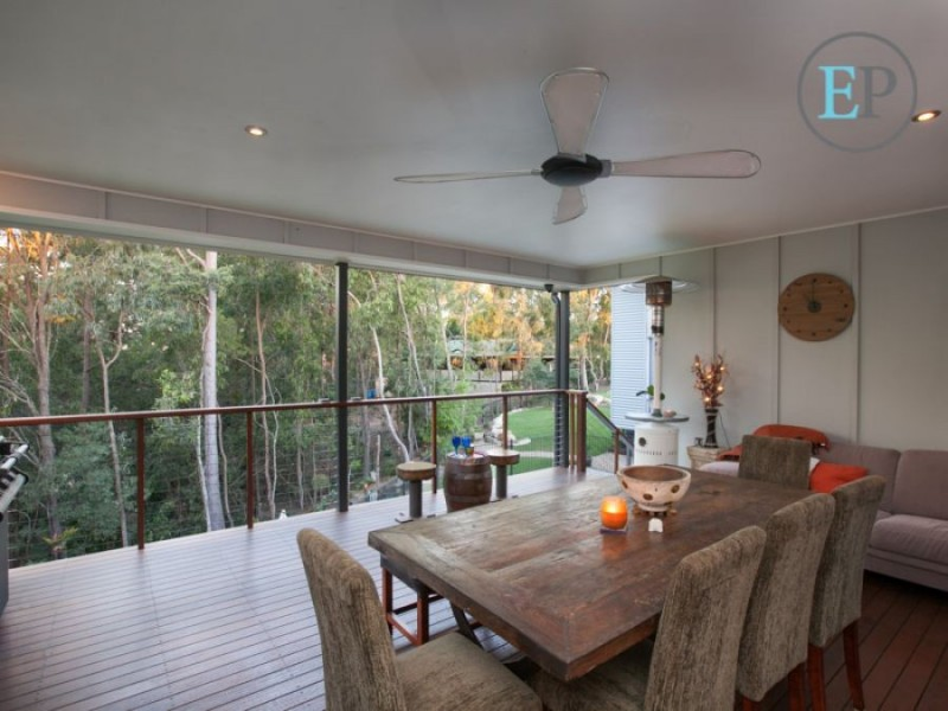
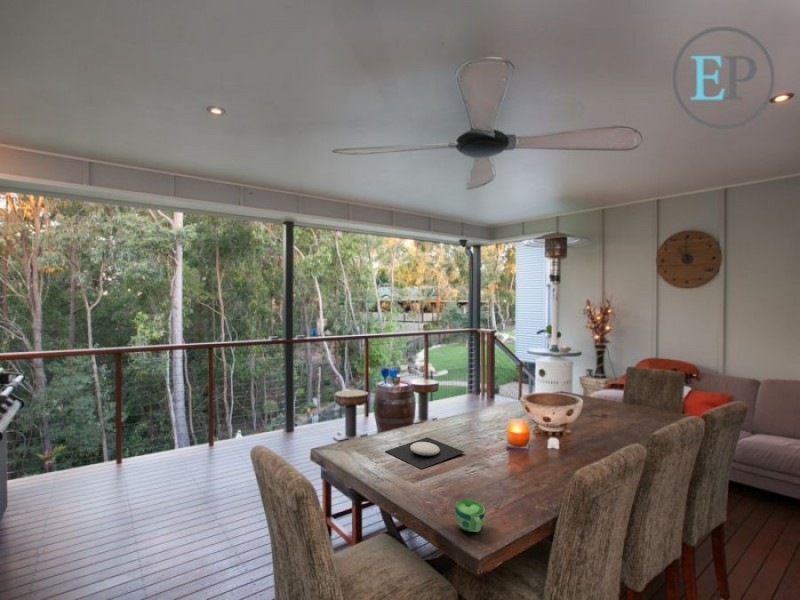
+ plate (424, 448)
+ cup (472, 518)
